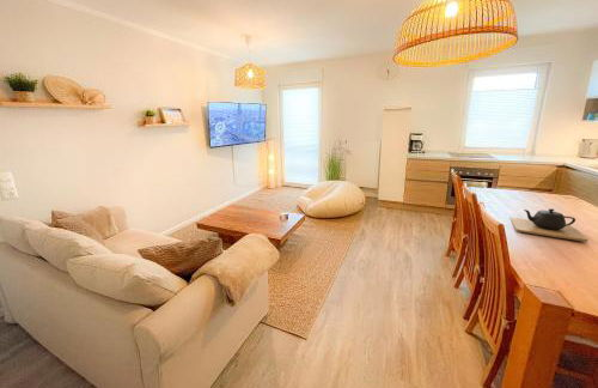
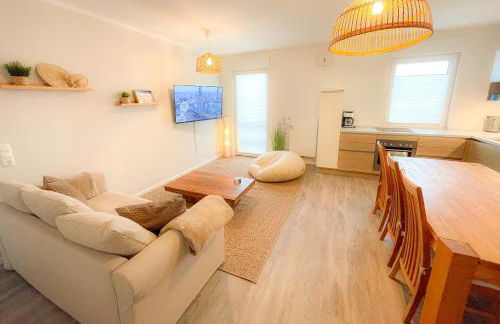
- teapot (545, 218)
